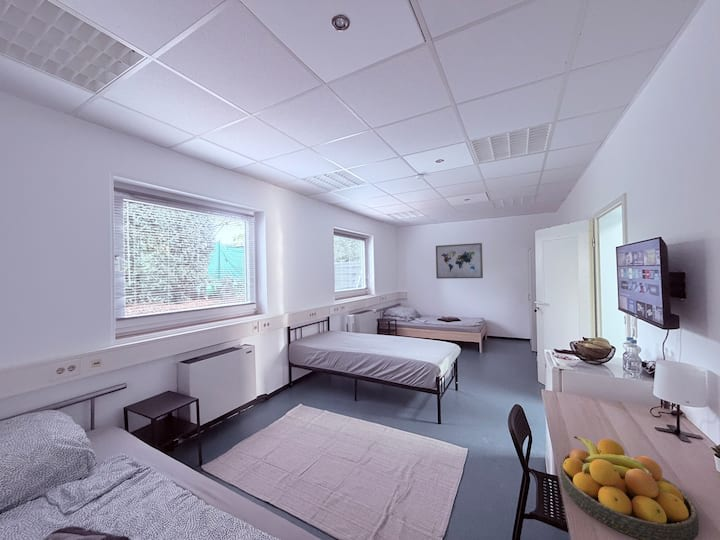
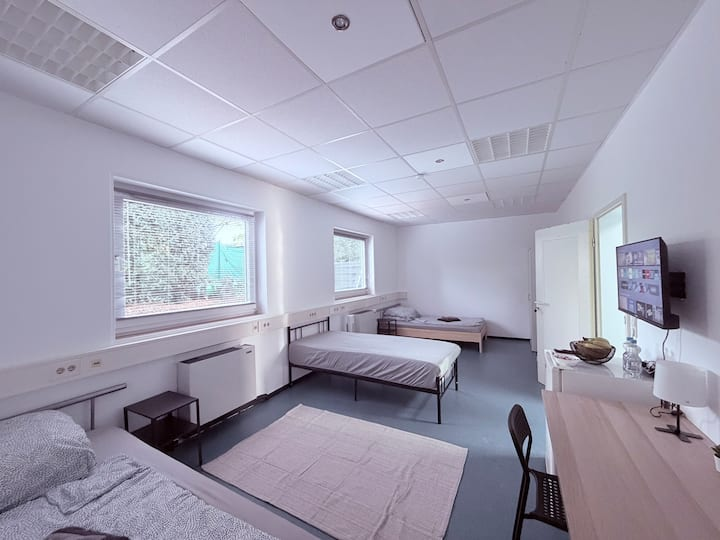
- fruit bowl (620, 476)
- wall art (458, 261)
